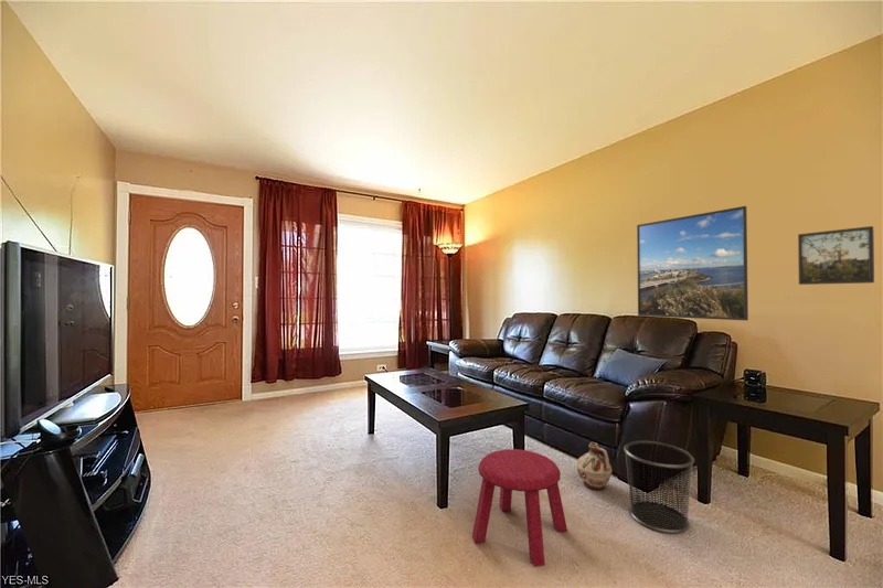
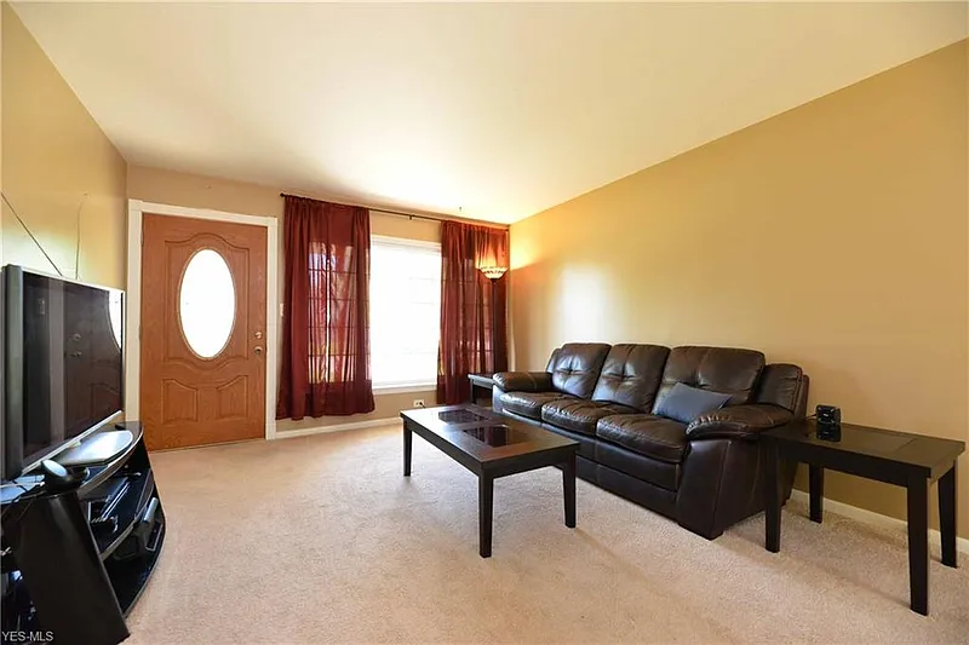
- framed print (685, 267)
- ceramic jug (594, 463)
- waste bin (657, 484)
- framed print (833, 257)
- stool (524, 495)
